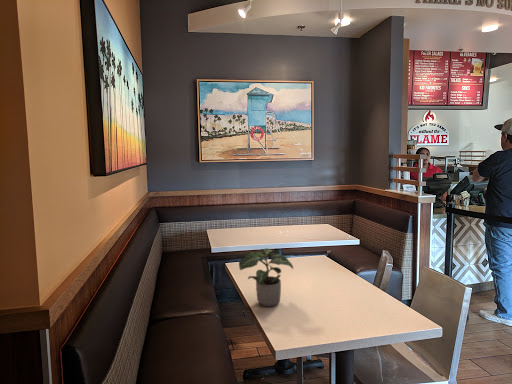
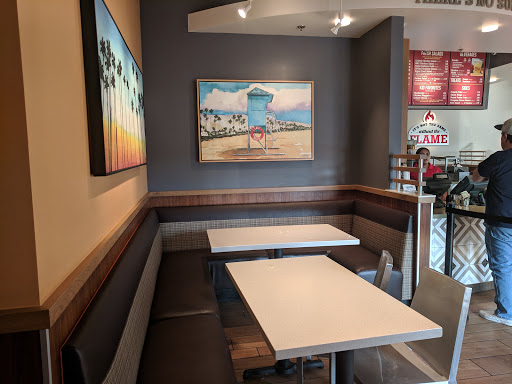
- potted plant (265, 276)
